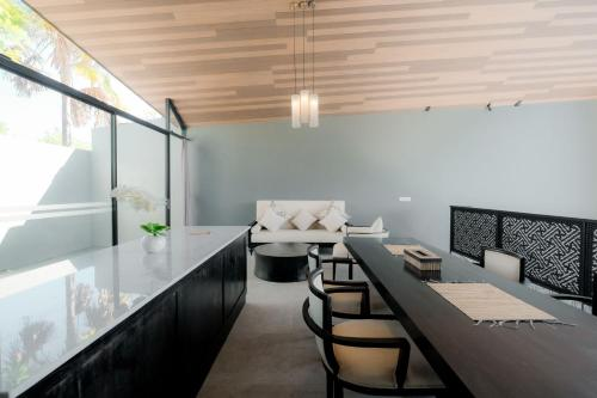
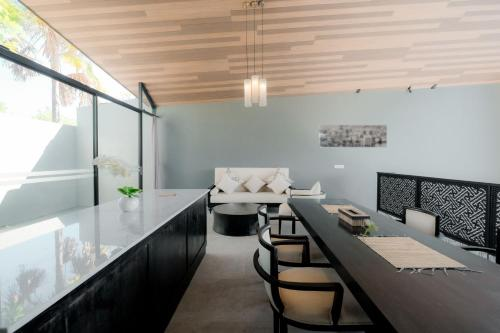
+ decorative flower (369, 230)
+ wall art (352, 136)
